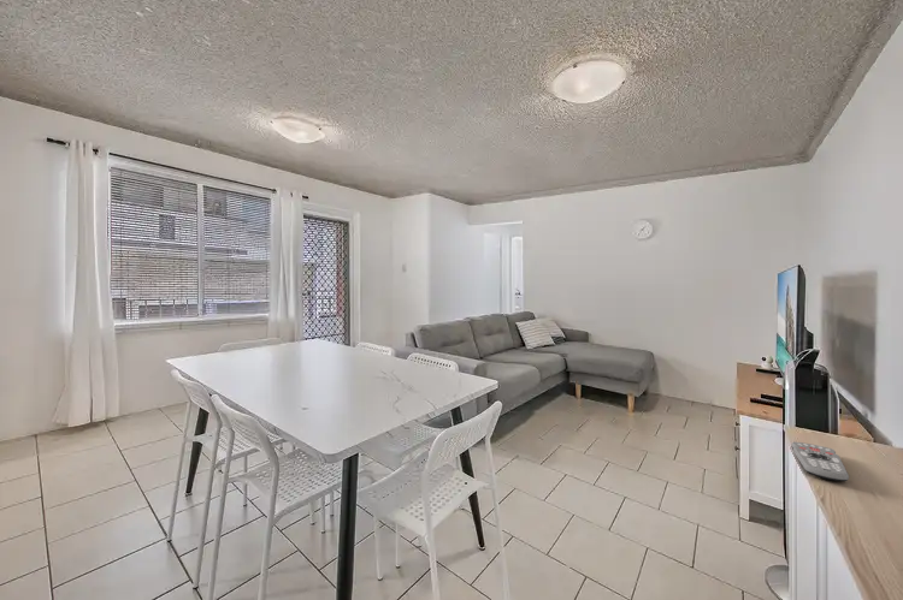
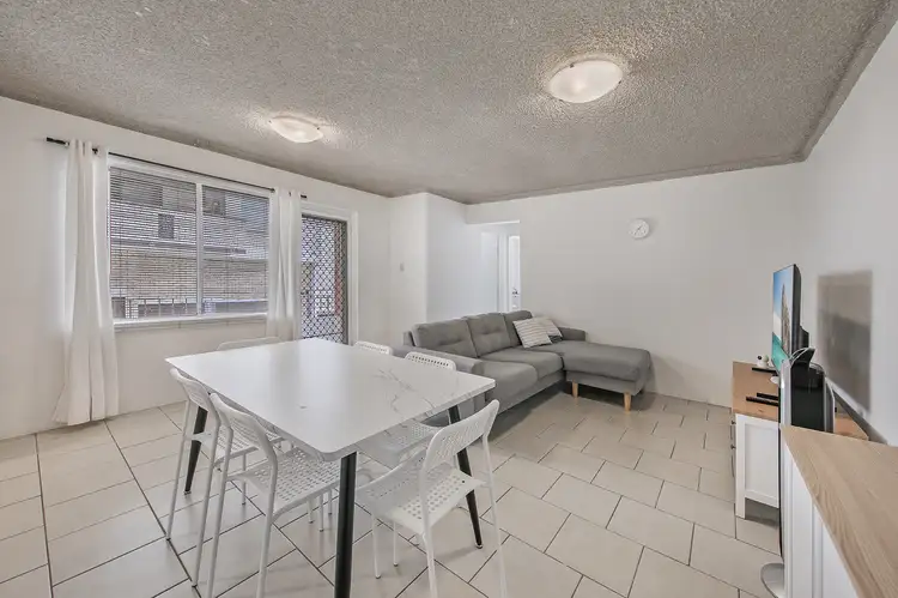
- remote control (819, 461)
